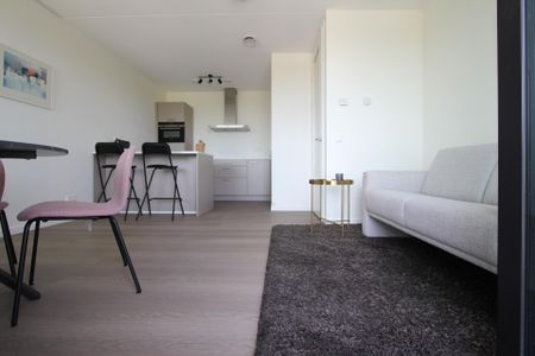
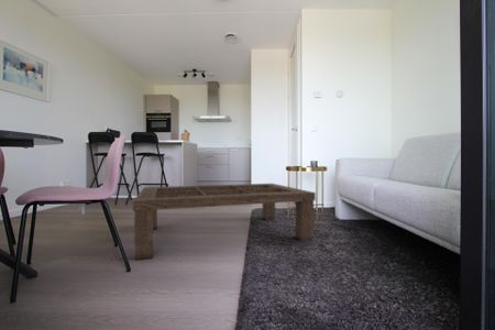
+ coffee table (221, 205)
